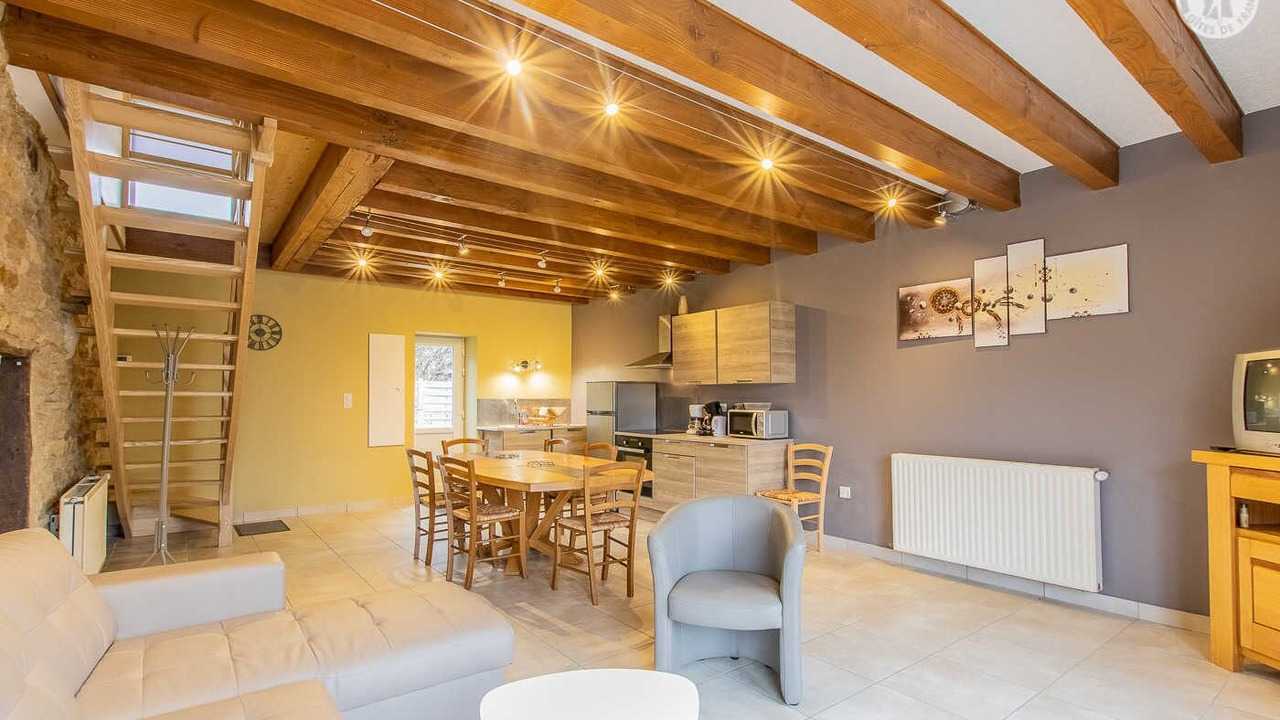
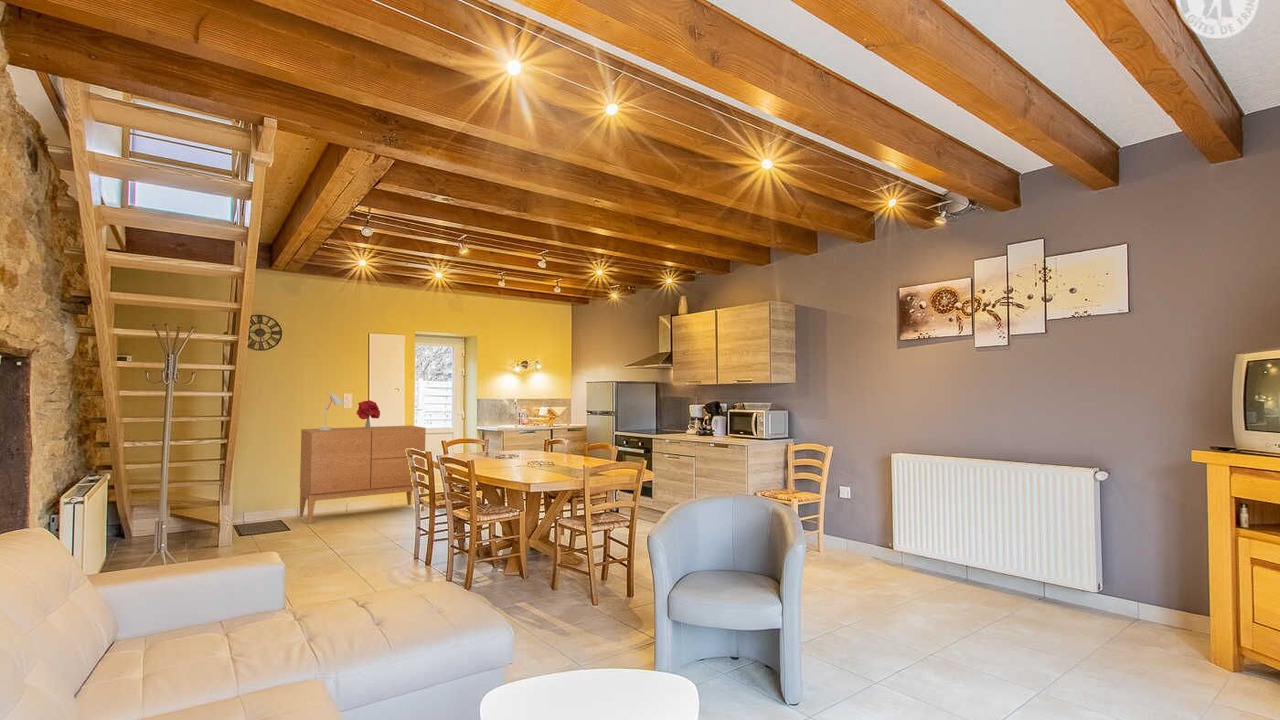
+ bouquet (368, 413)
+ table lamp (328, 408)
+ sideboard (364, 471)
